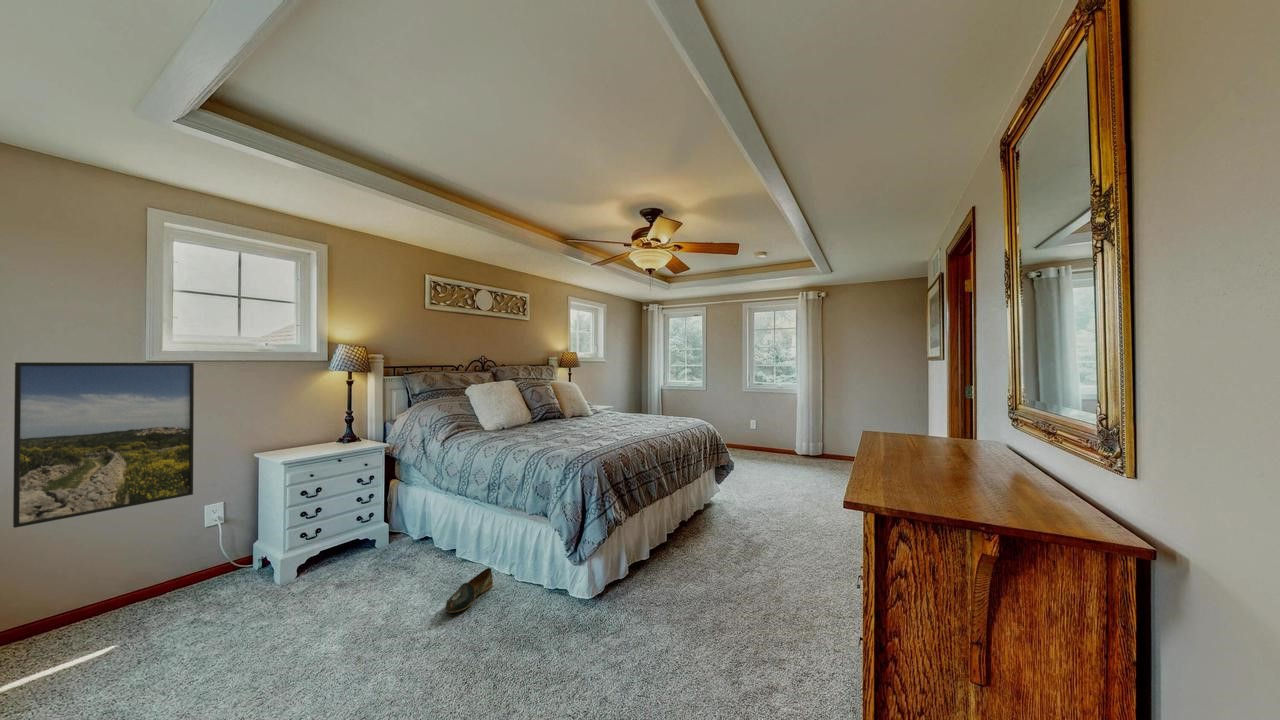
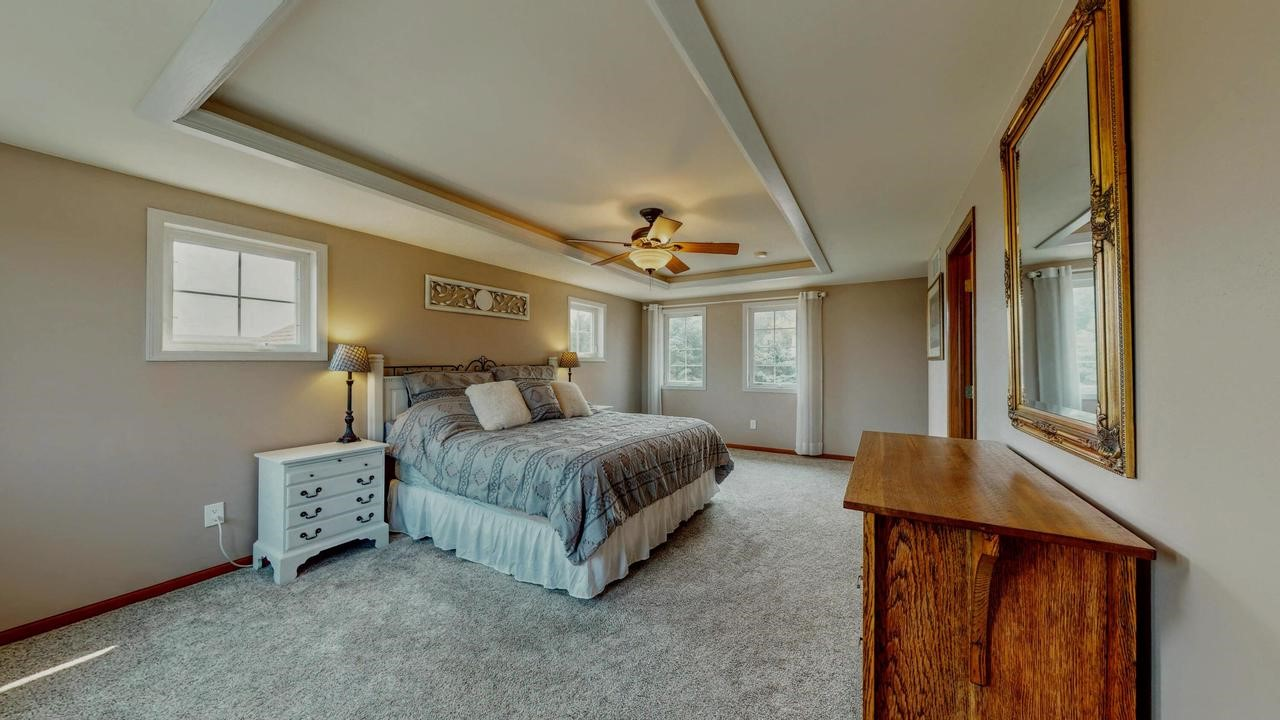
- shoe (469, 589)
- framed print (113, 435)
